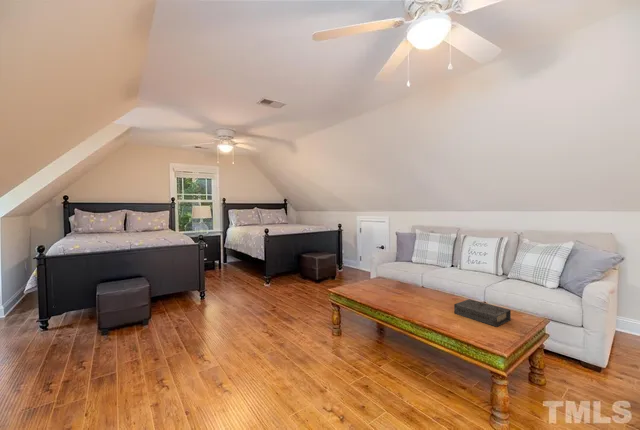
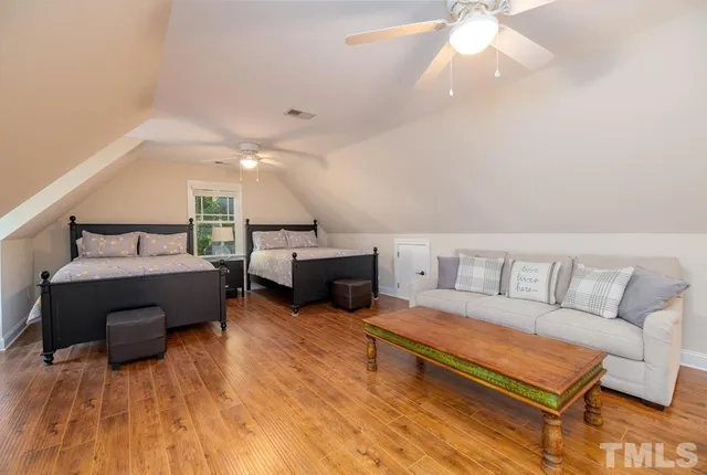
- book (481, 311)
